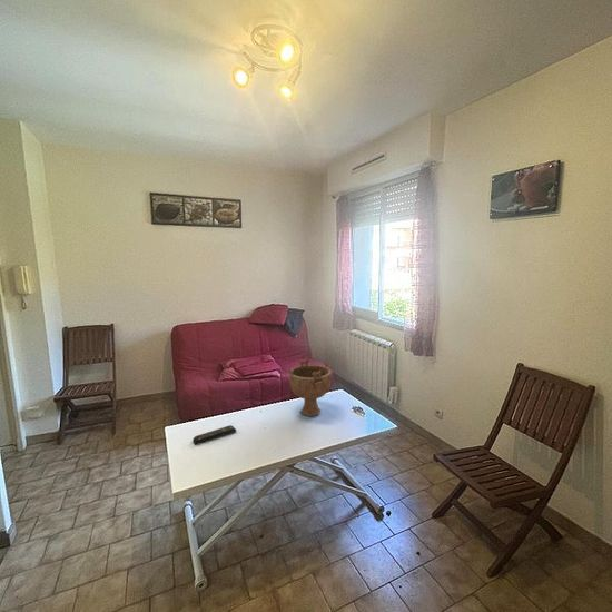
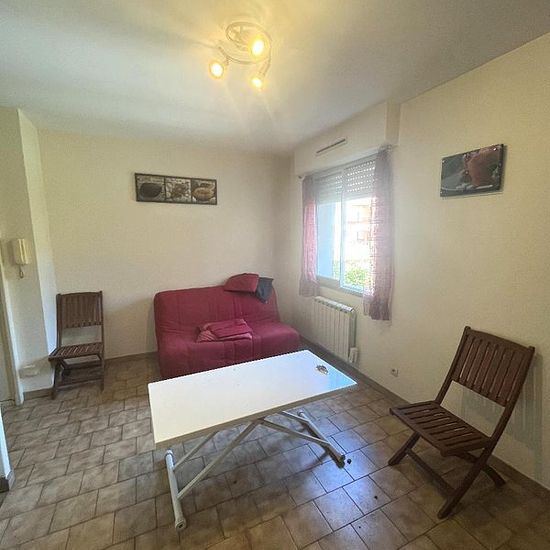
- remote control (215, 434)
- decorative bowl (310, 387)
